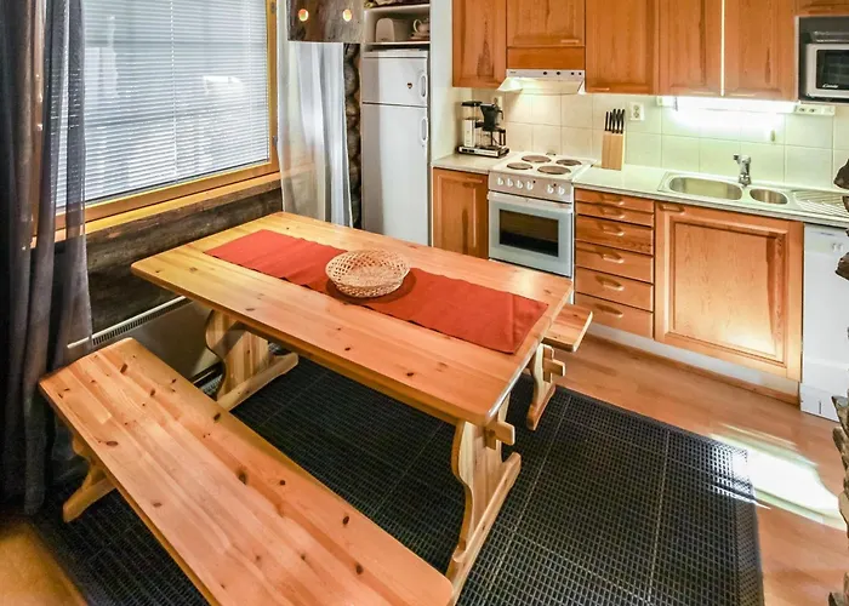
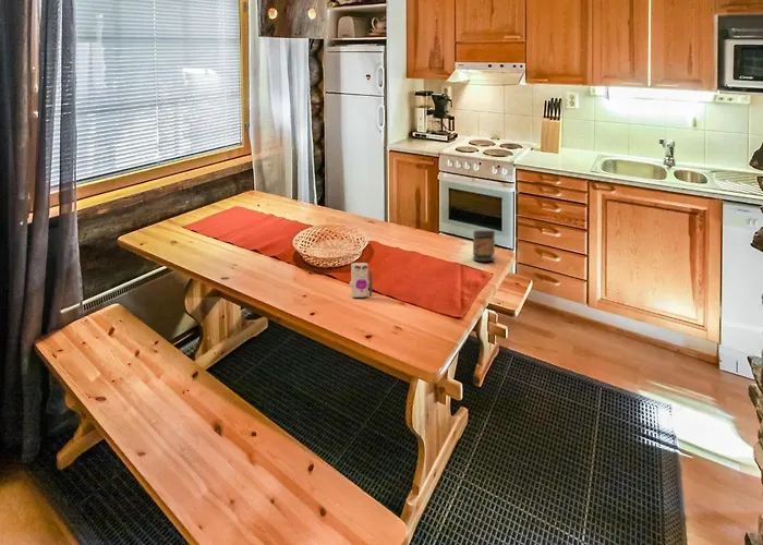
+ jar (483, 245)
+ toy (360, 279)
